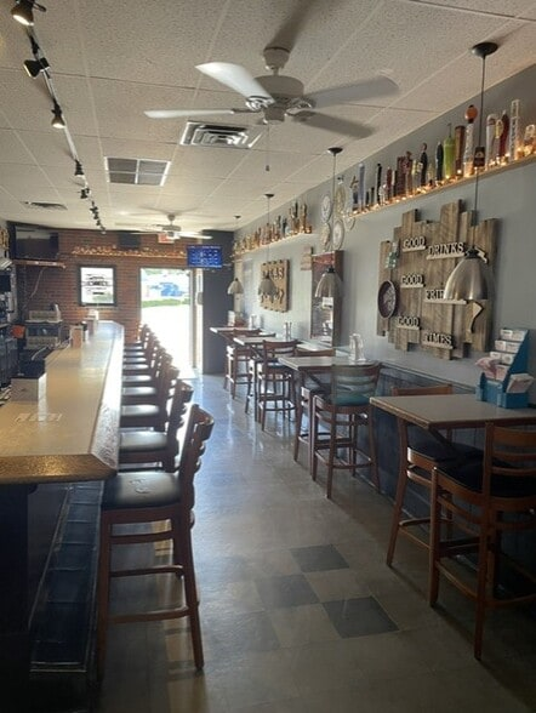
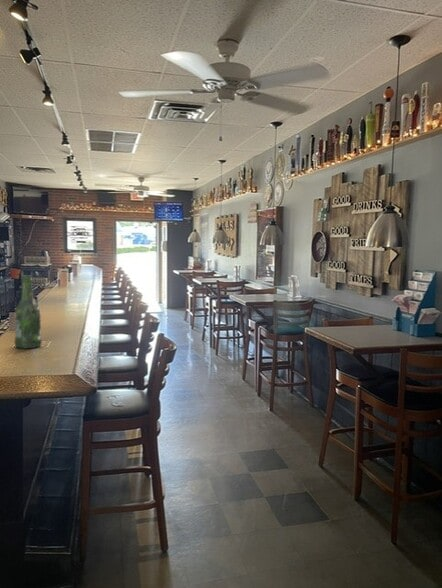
+ beer bottle (27, 311)
